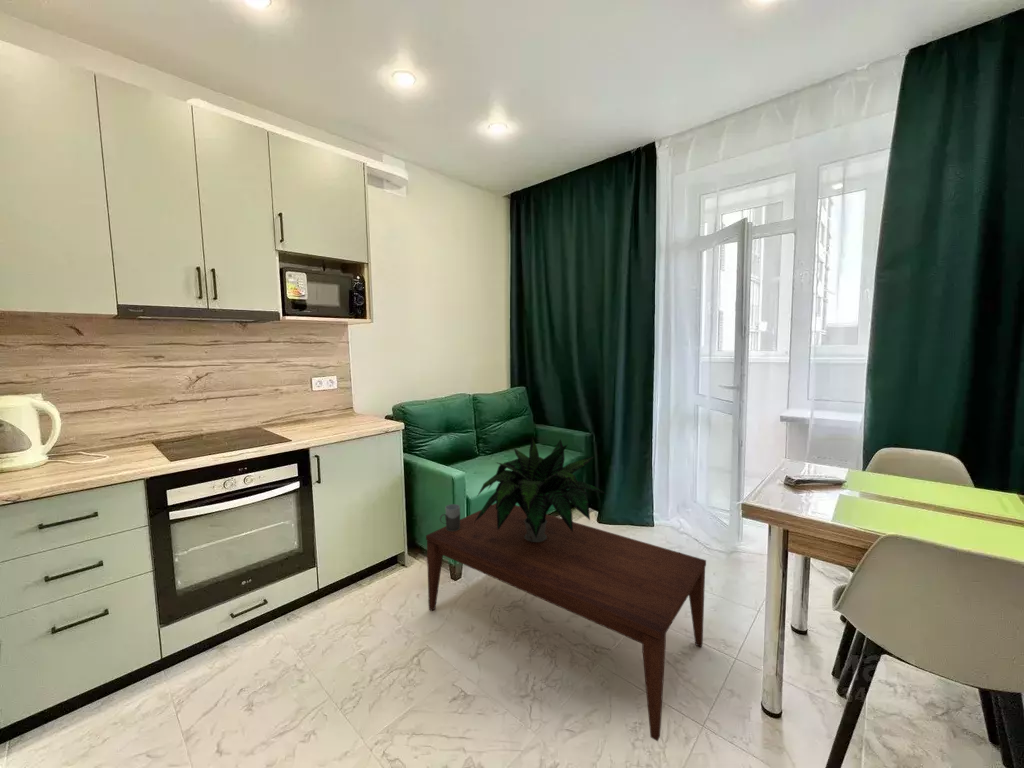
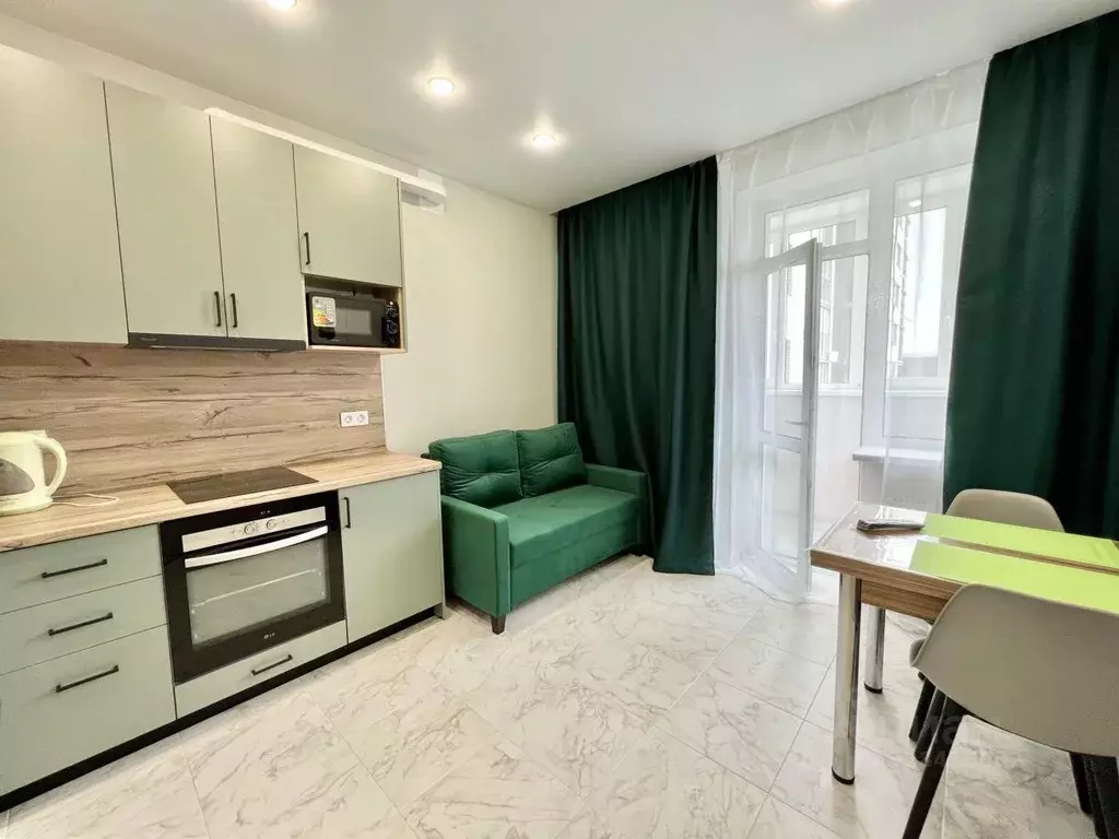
- mug (449, 518)
- potted plant (539, 488)
- coffee table (556, 586)
